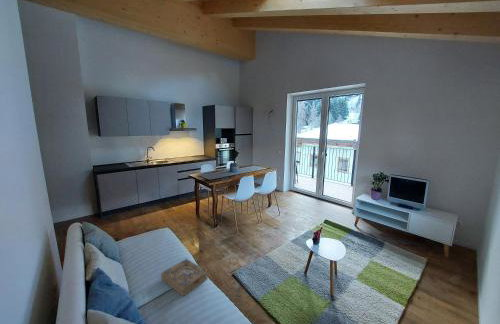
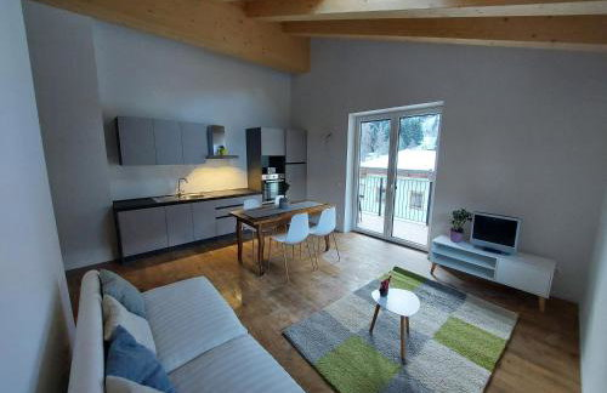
- book (186, 275)
